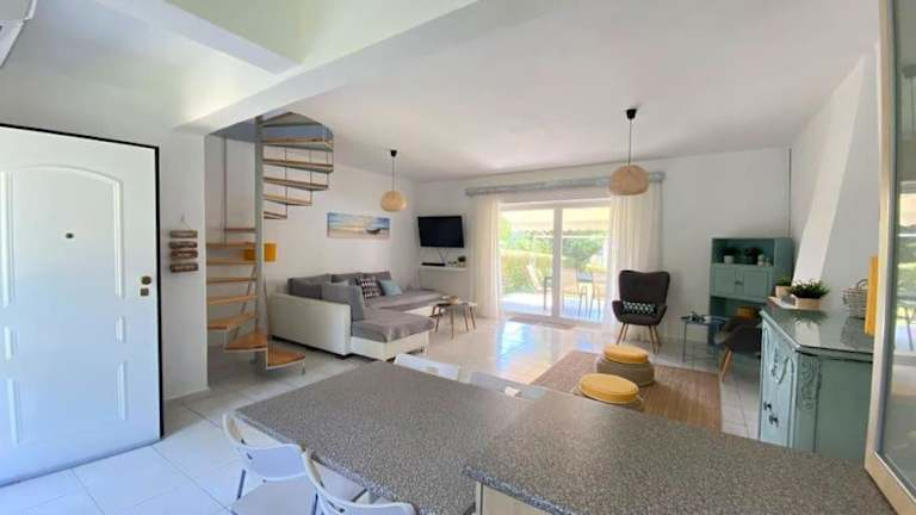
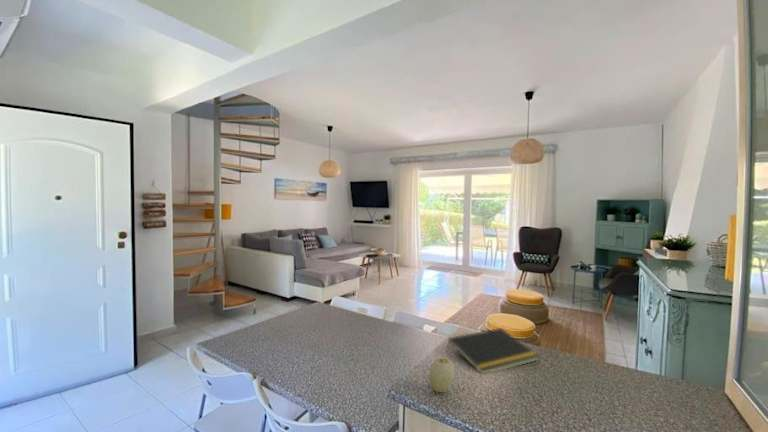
+ fruit (441, 375)
+ notepad (492, 348)
